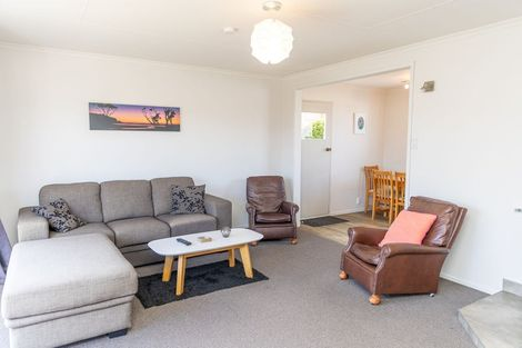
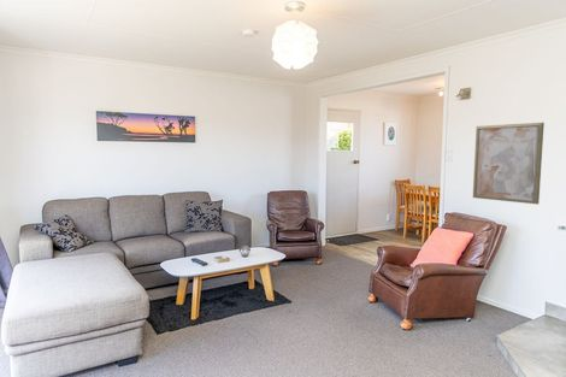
+ wall art (505, 163)
